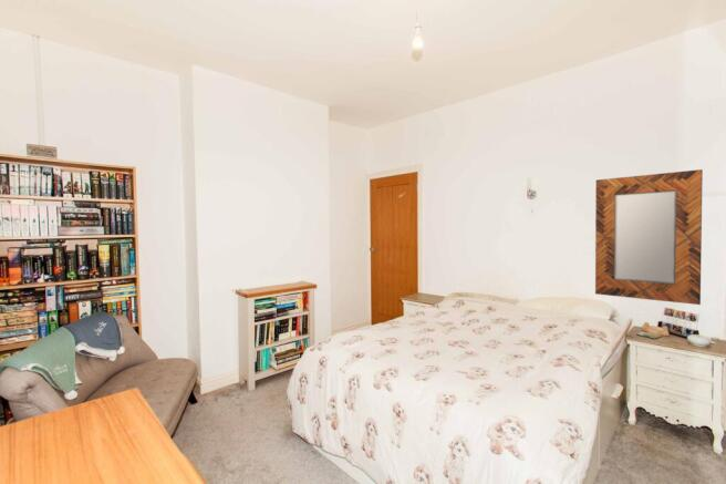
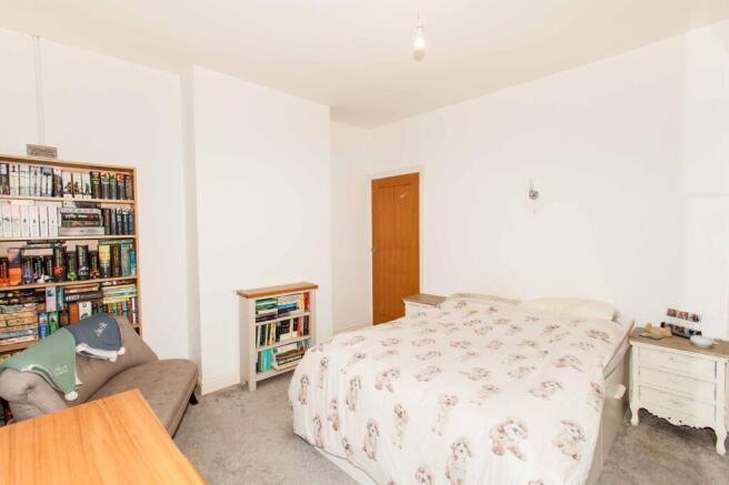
- home mirror (644, 237)
